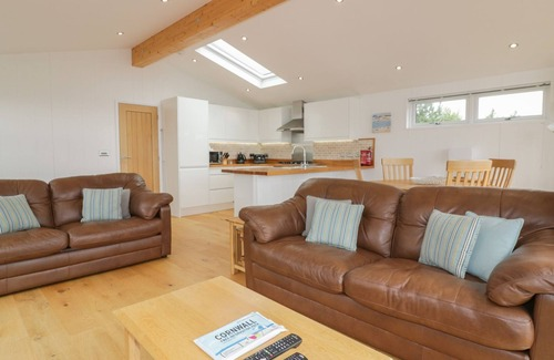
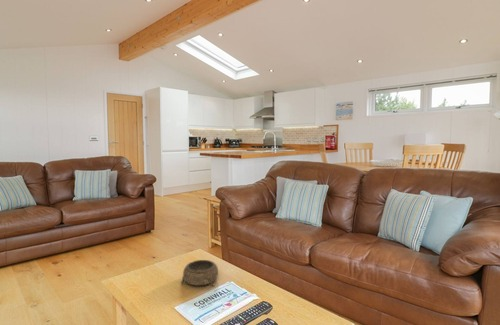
+ decorative bowl (201, 272)
